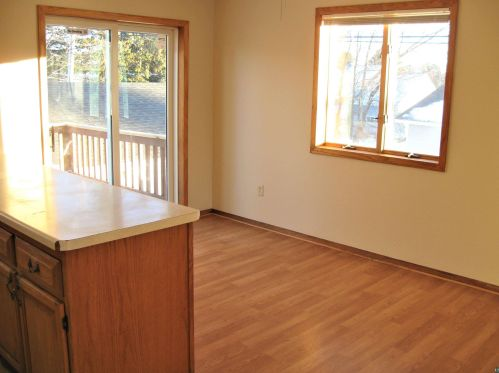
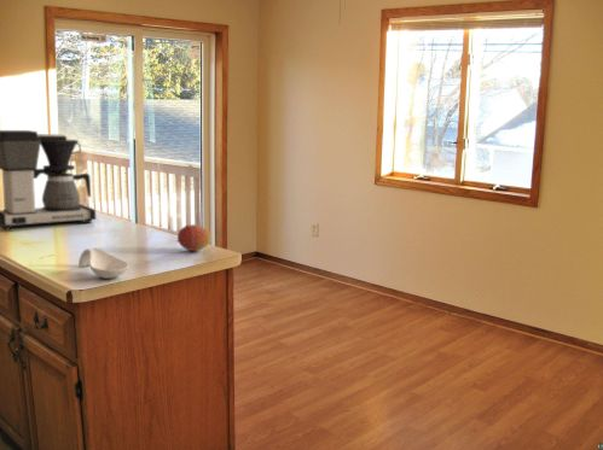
+ coffee maker (45, 174)
+ fruit (193, 238)
+ spoon rest (100, 262)
